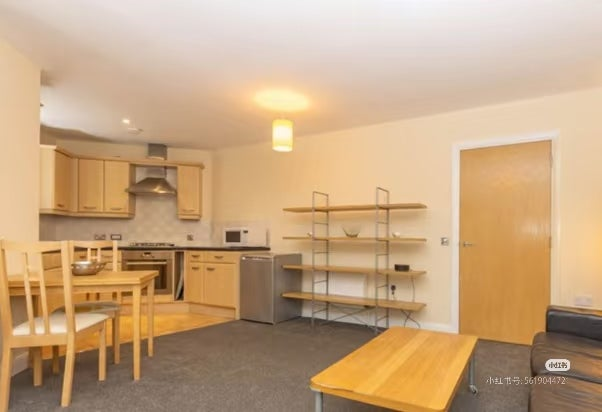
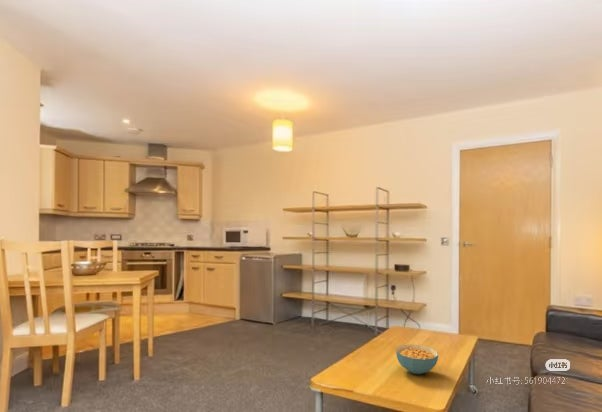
+ cereal bowl (416, 361)
